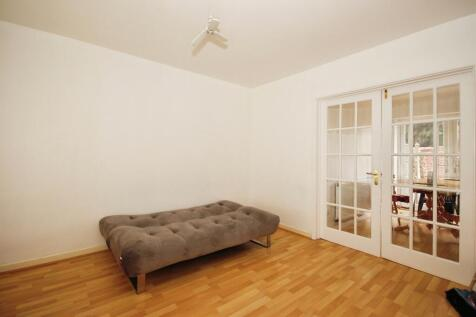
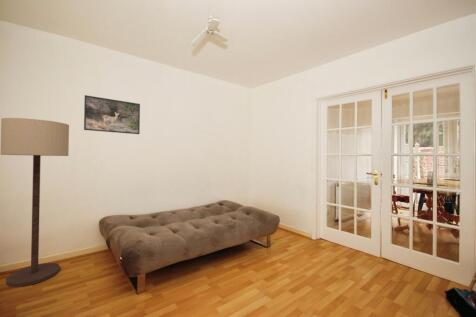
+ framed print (113, 116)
+ floor lamp (36, 198)
